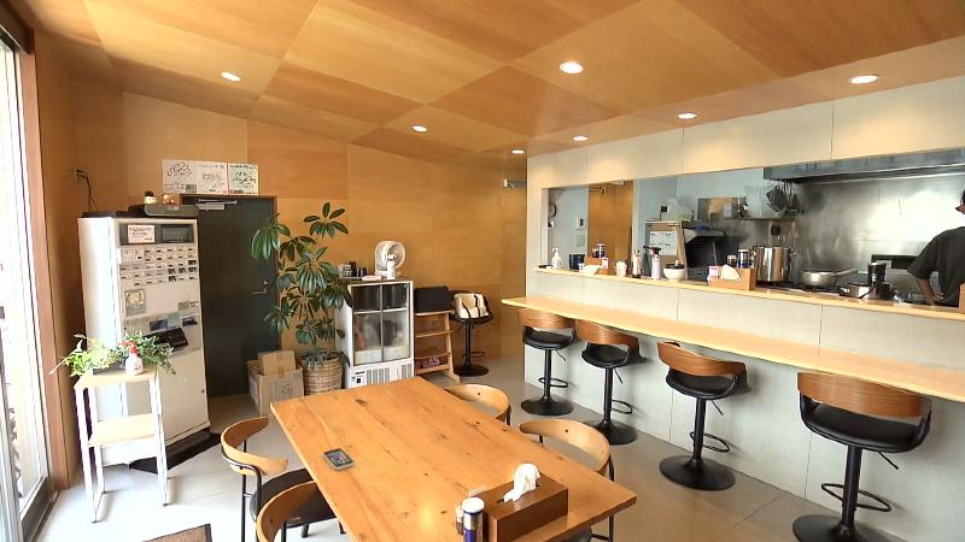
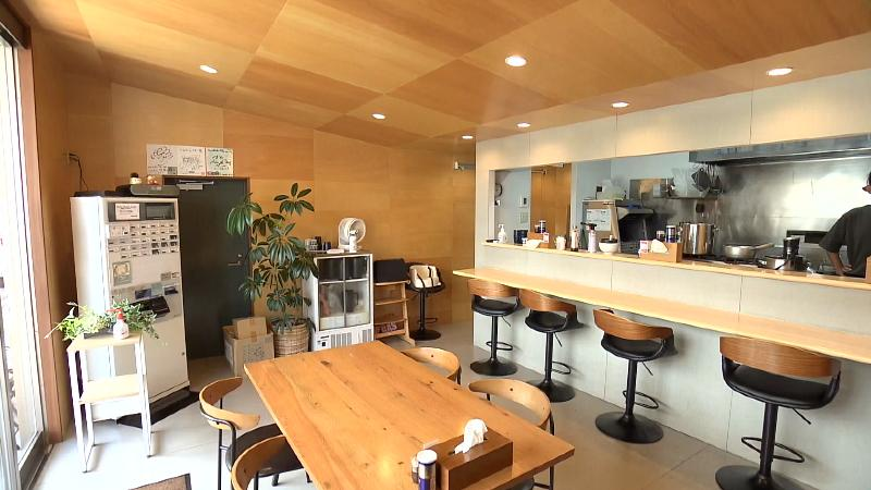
- smartphone (338, 458)
